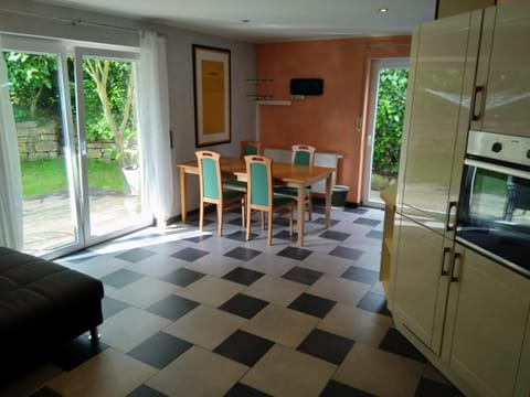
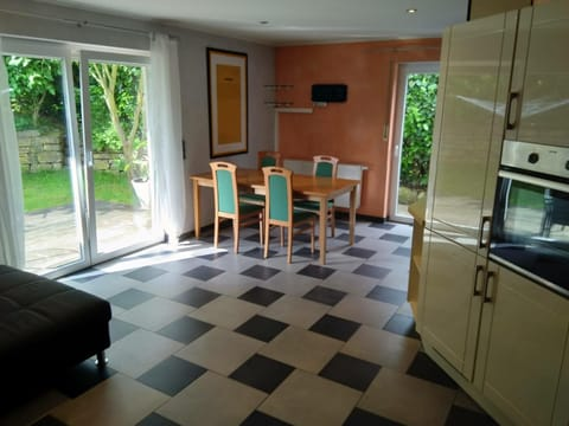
- wastebasket (337, 197)
